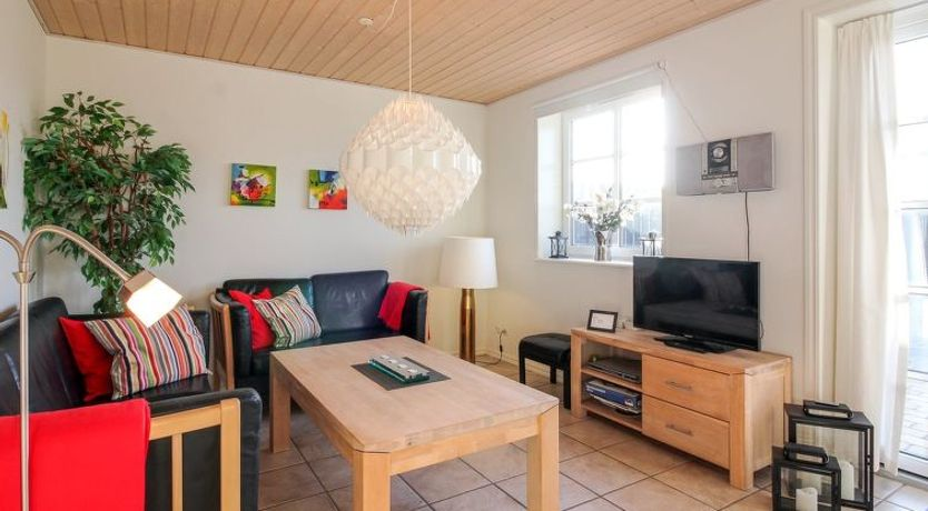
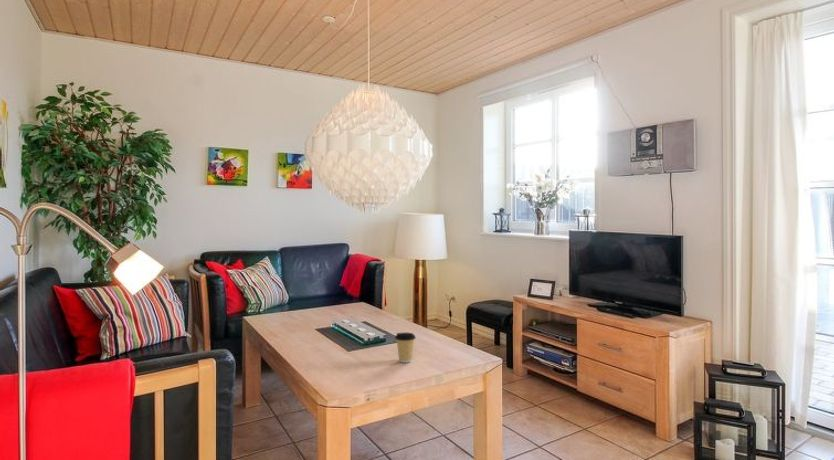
+ coffee cup (405, 347)
